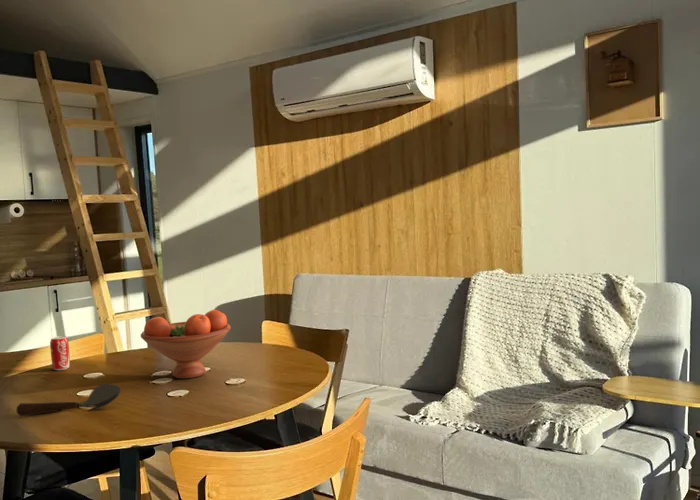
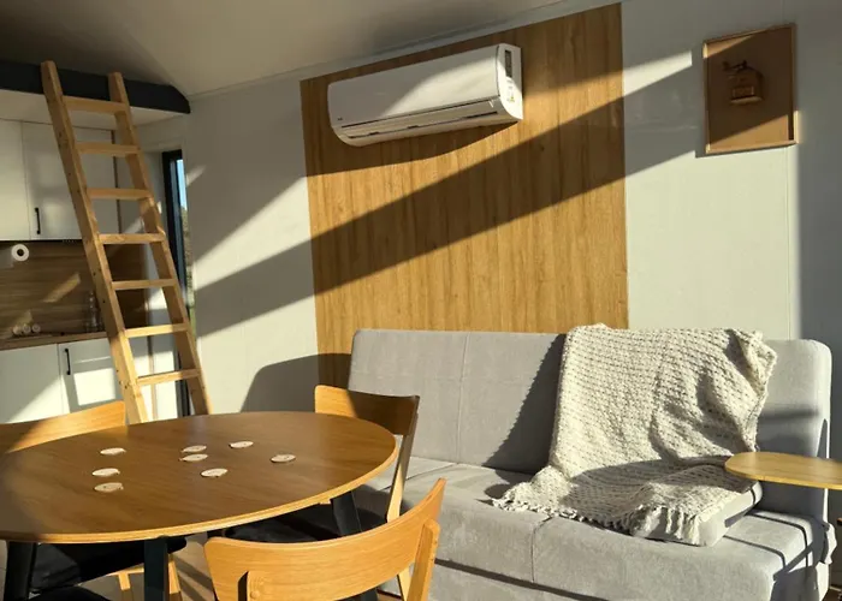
- beverage can (60, 353)
- fruit bowl (187, 343)
- spoon (69, 402)
